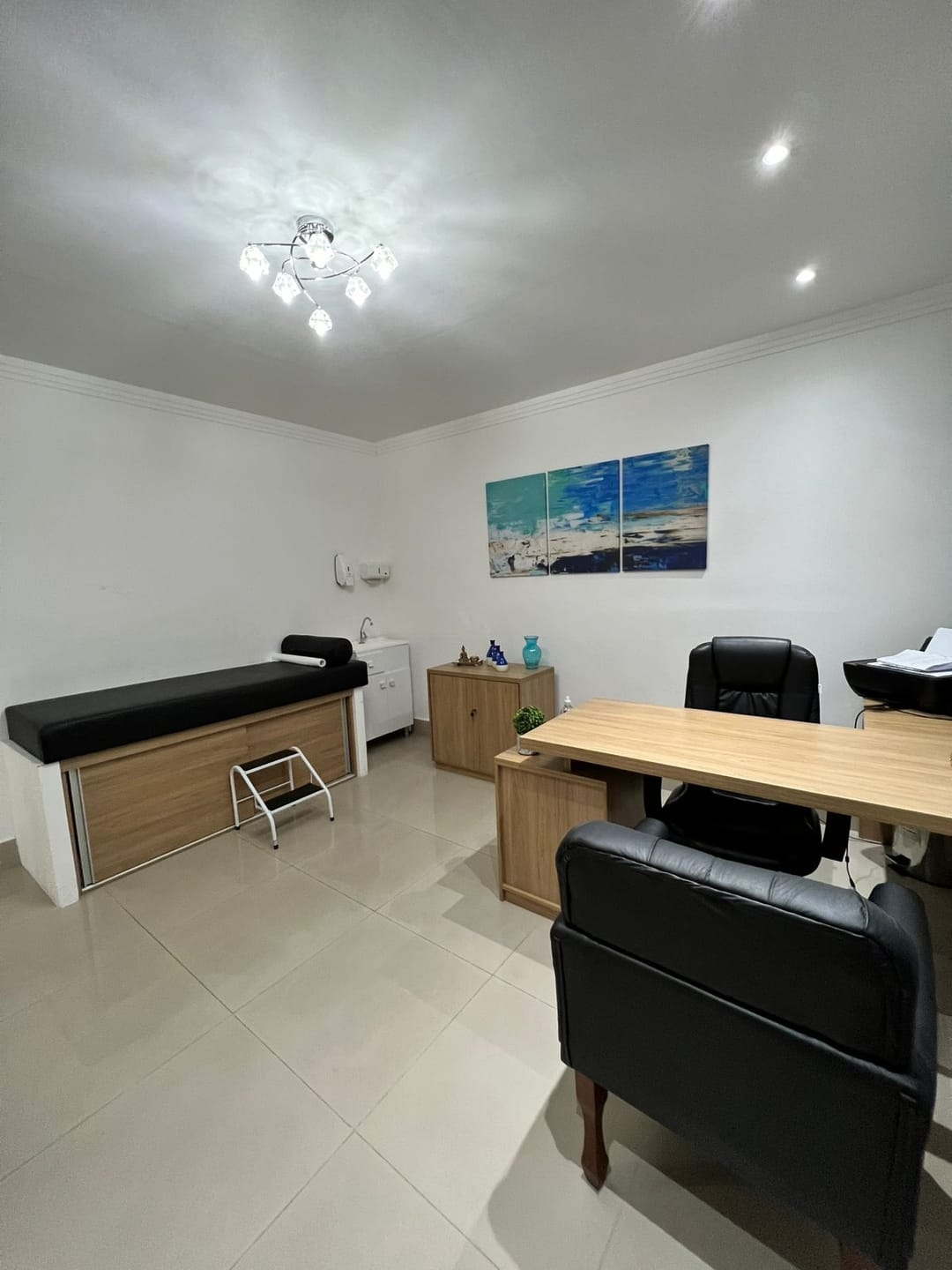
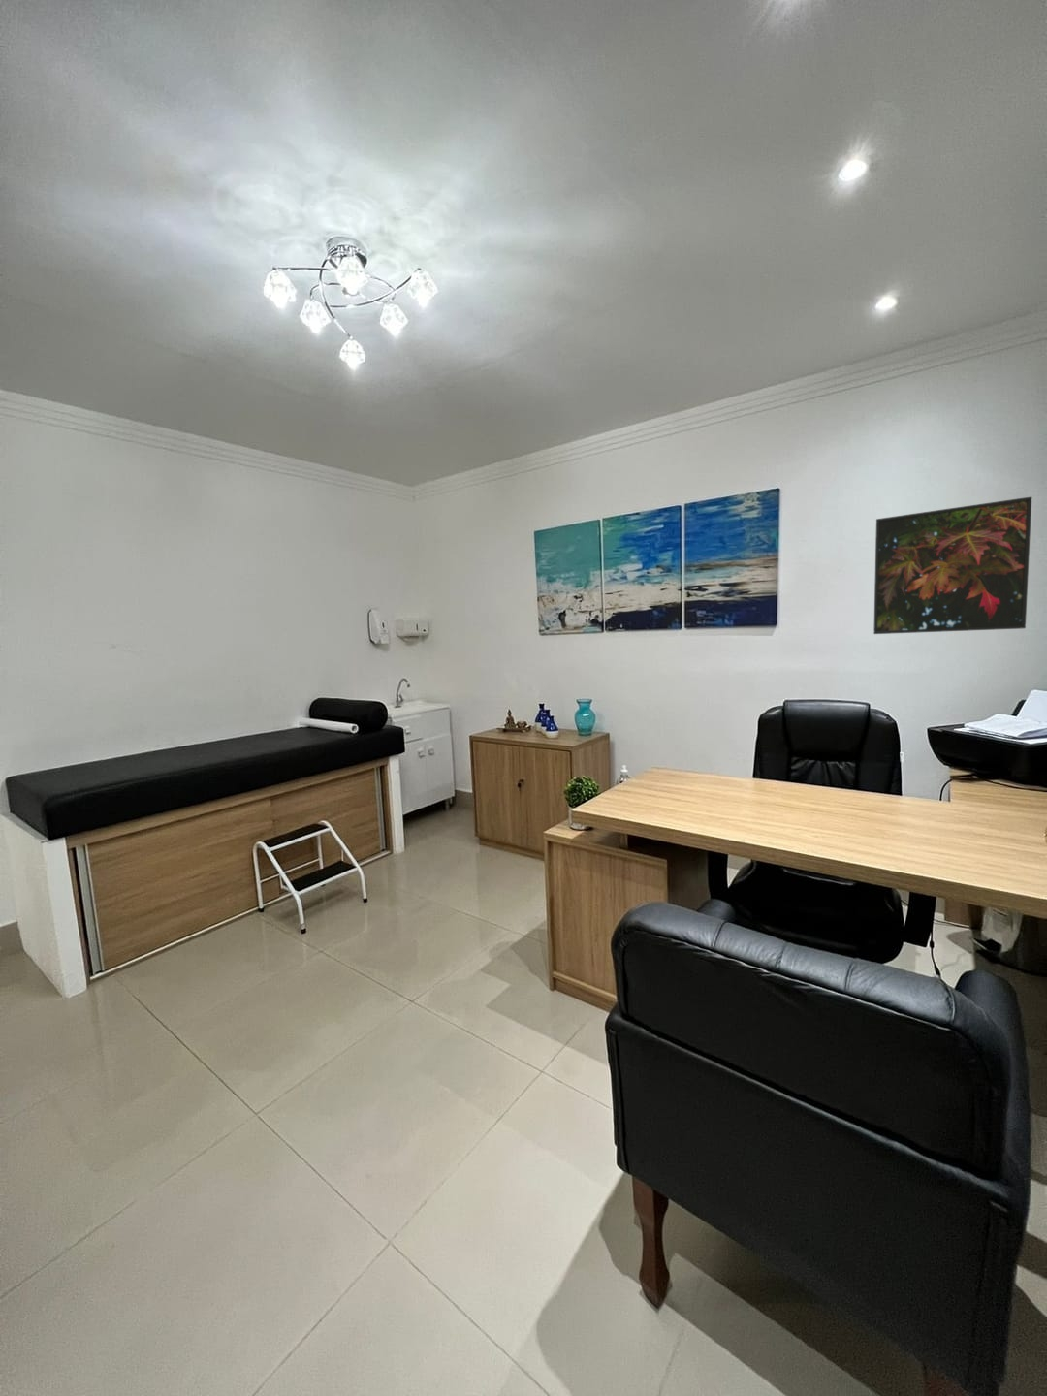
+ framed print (946, 570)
